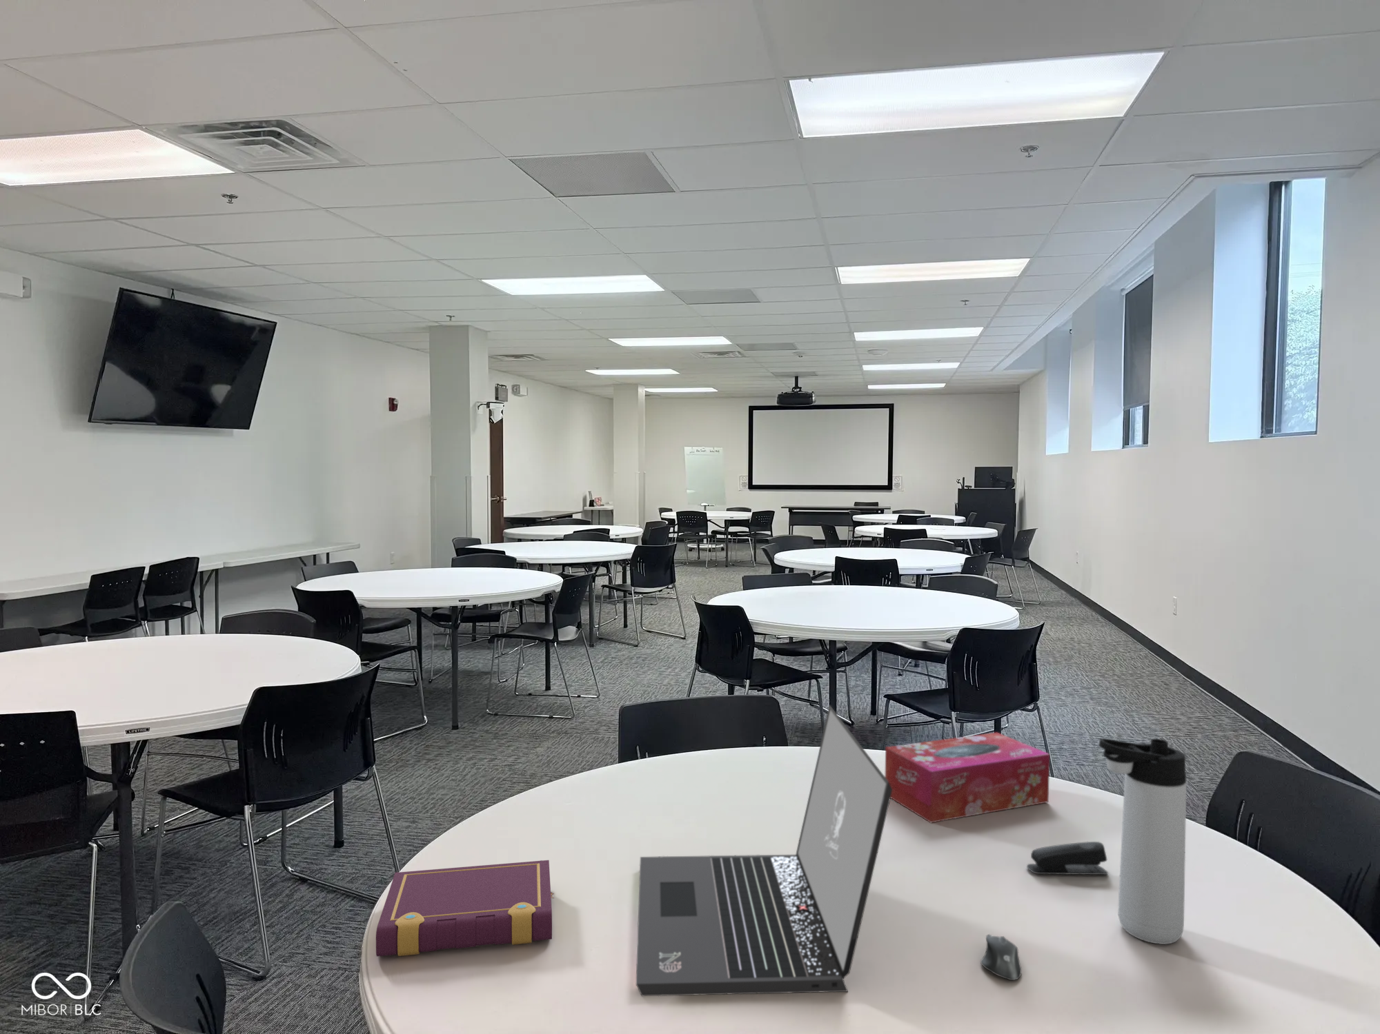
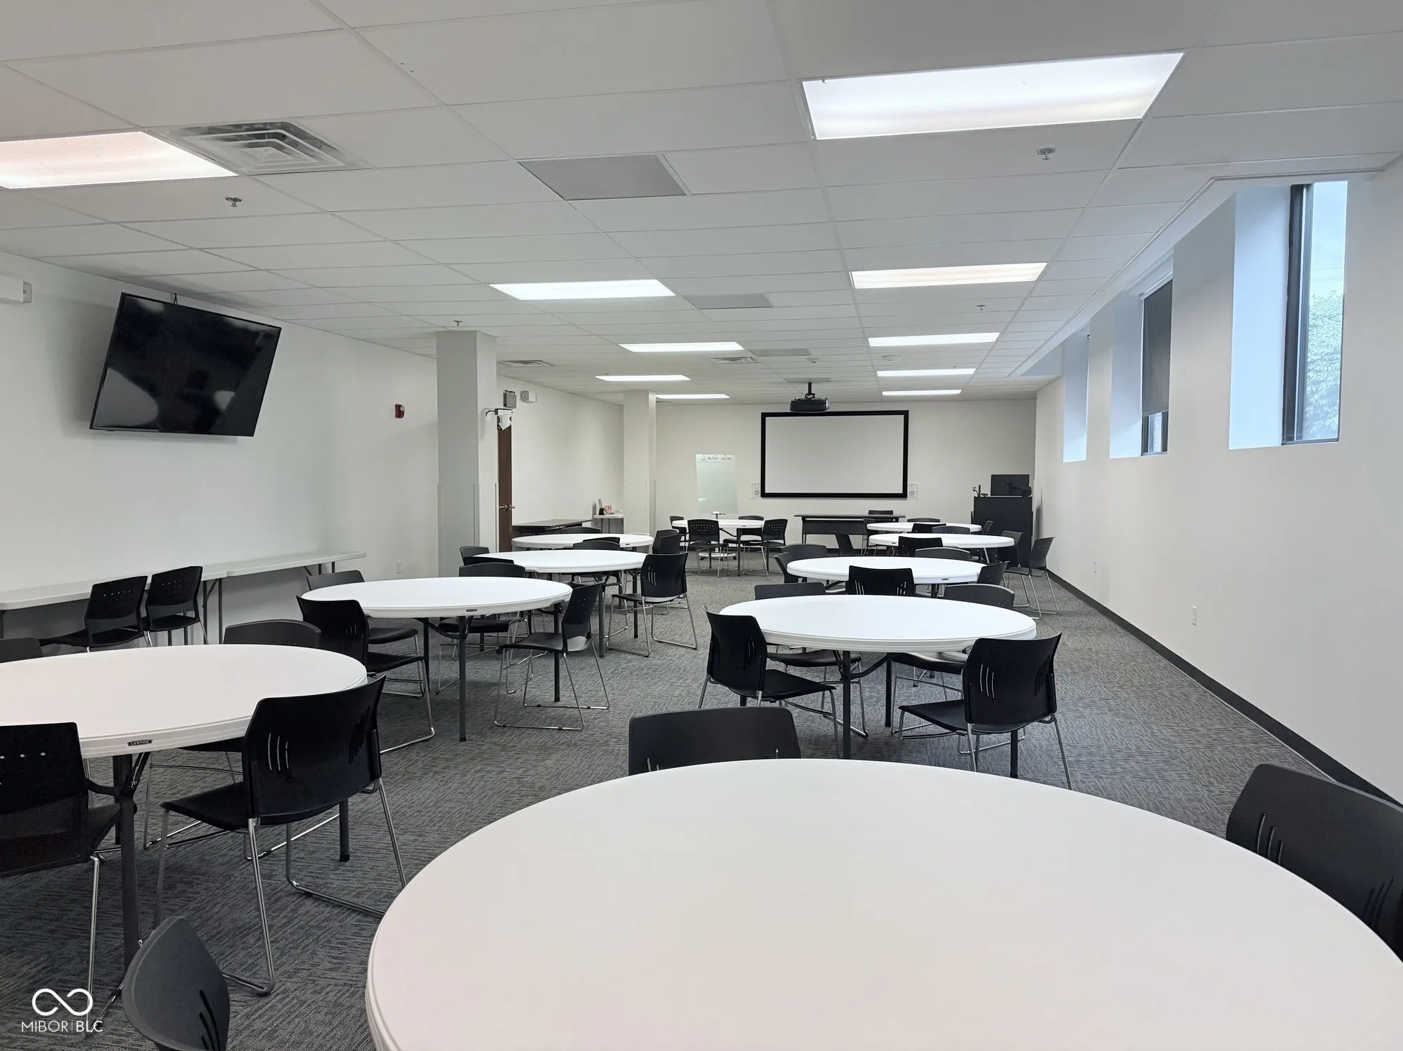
- book (472, 906)
- tissue box (966, 774)
- thermos bottle (1140, 836)
- computer mouse (1001, 951)
- laptop (748, 856)
- stapler (1067, 857)
